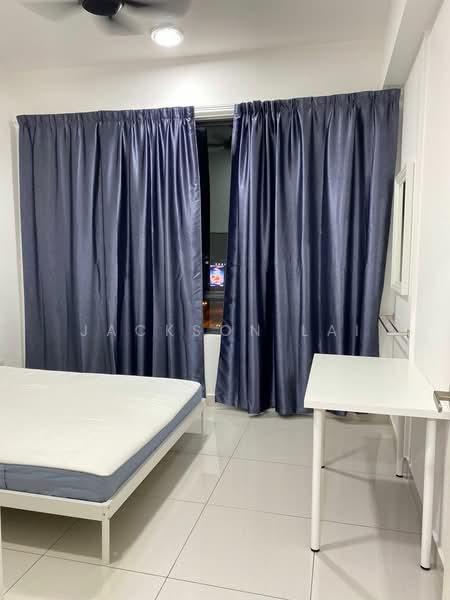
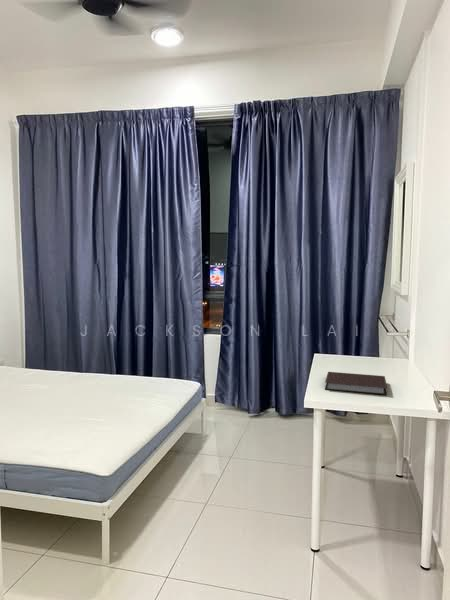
+ notebook (355, 382)
